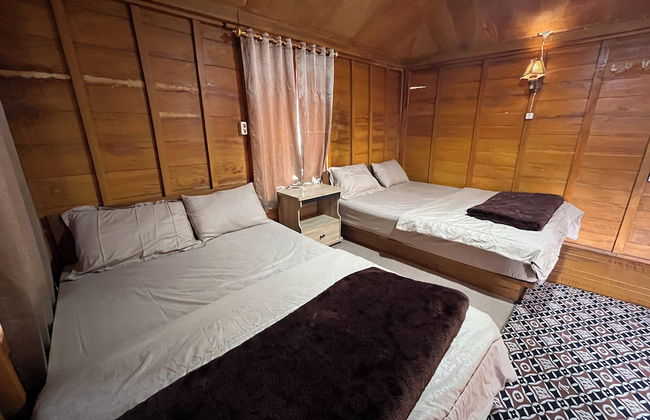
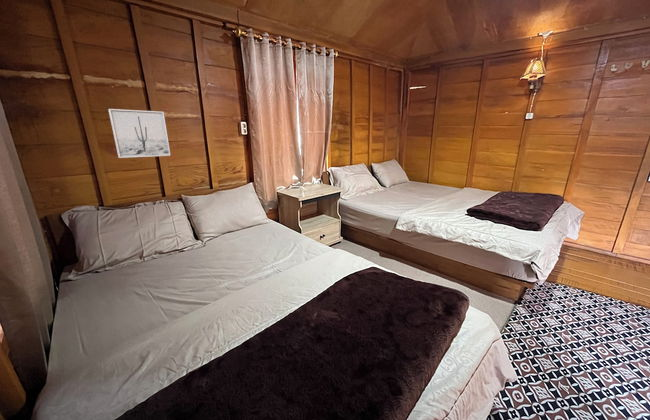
+ wall art (141, 134)
